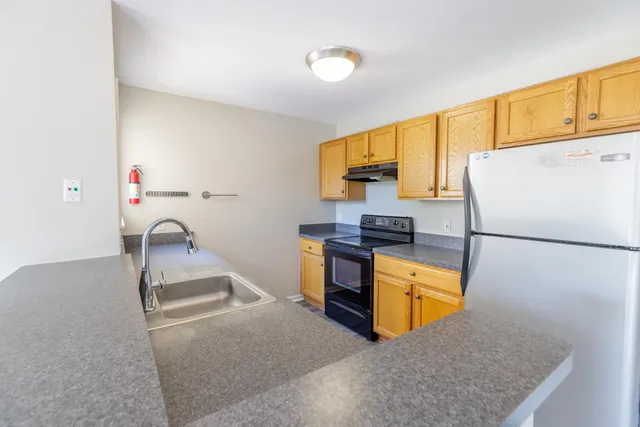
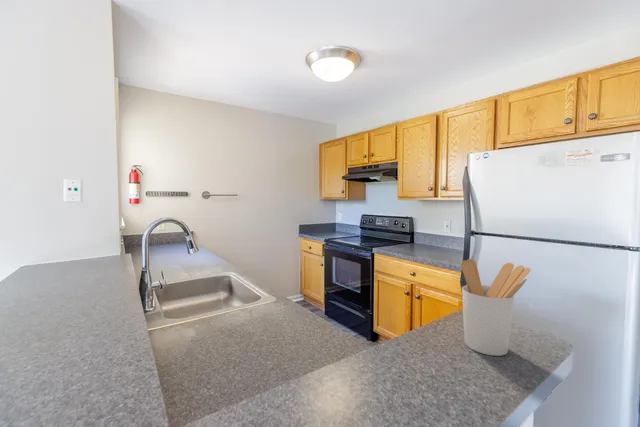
+ utensil holder (495, 303)
